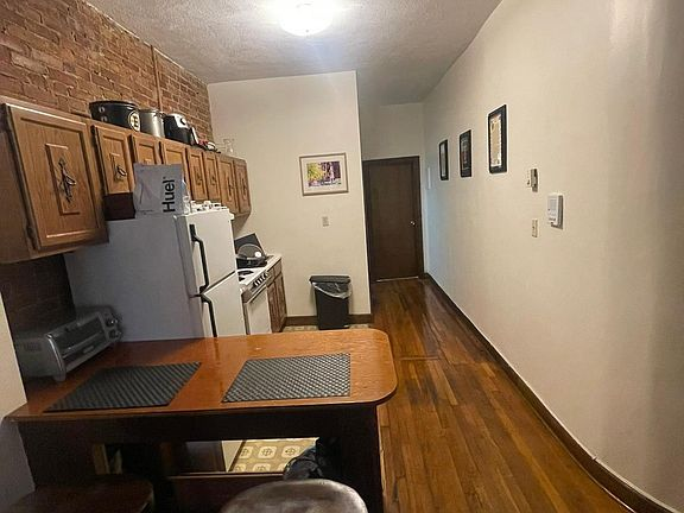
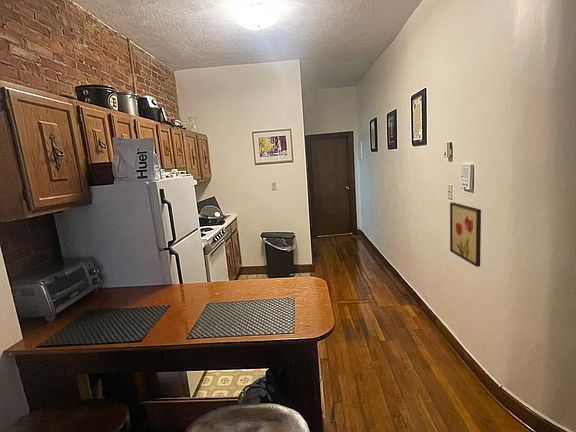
+ wall art (465, 232)
